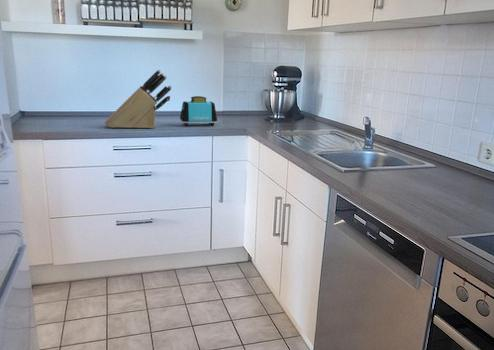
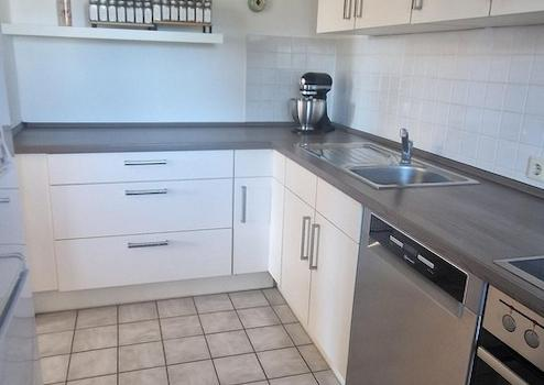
- knife block (138, 98)
- toaster (198, 110)
